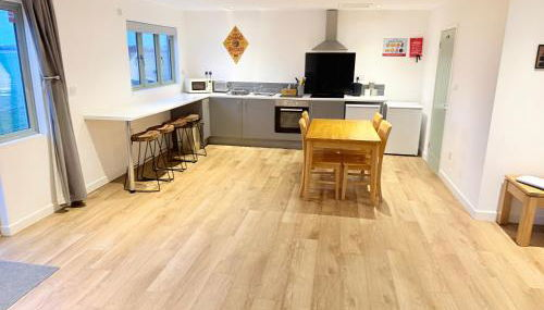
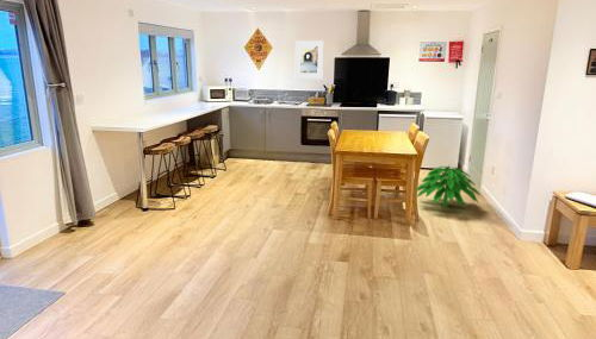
+ indoor plant (447, 184)
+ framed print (309, 59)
